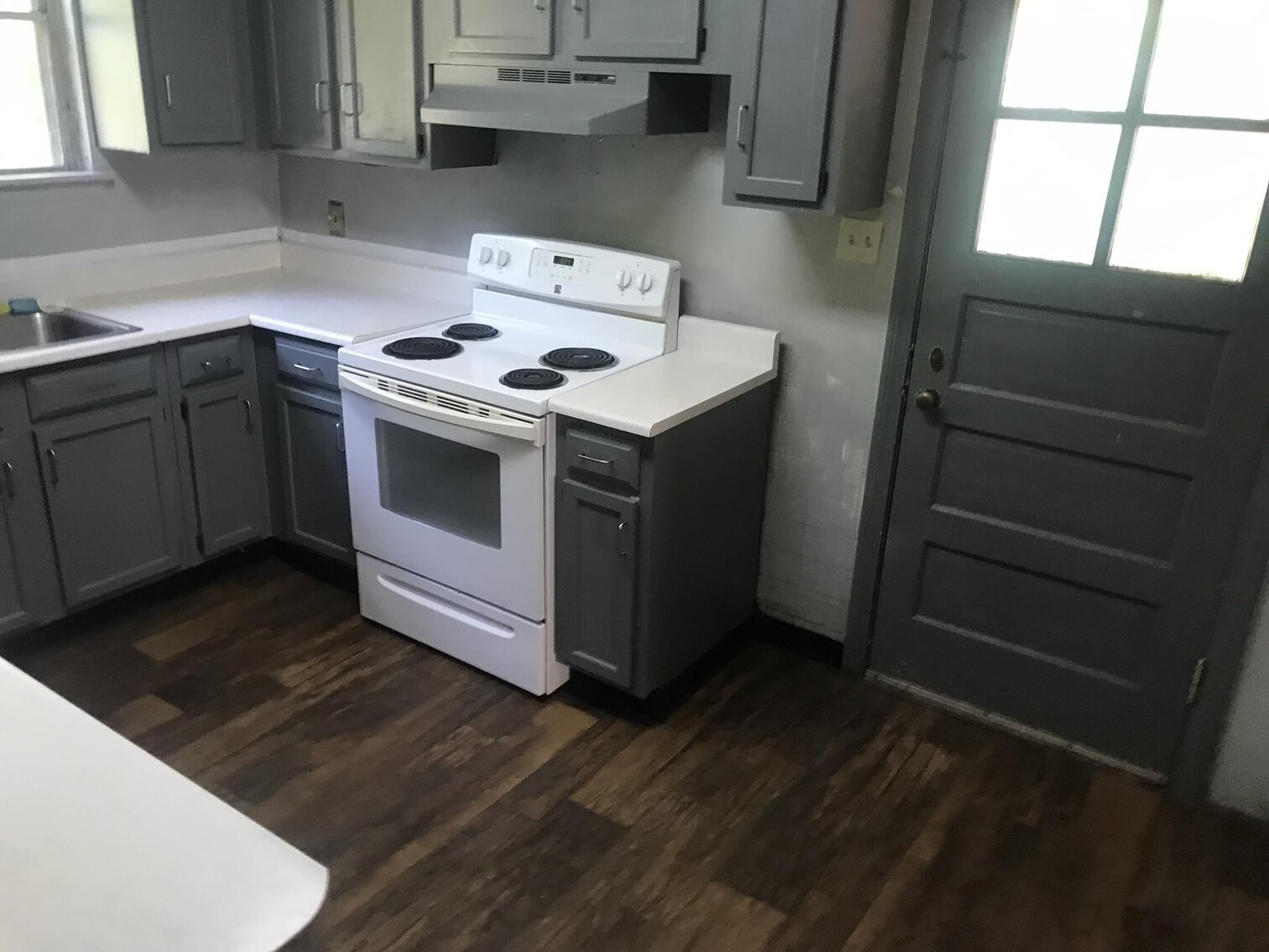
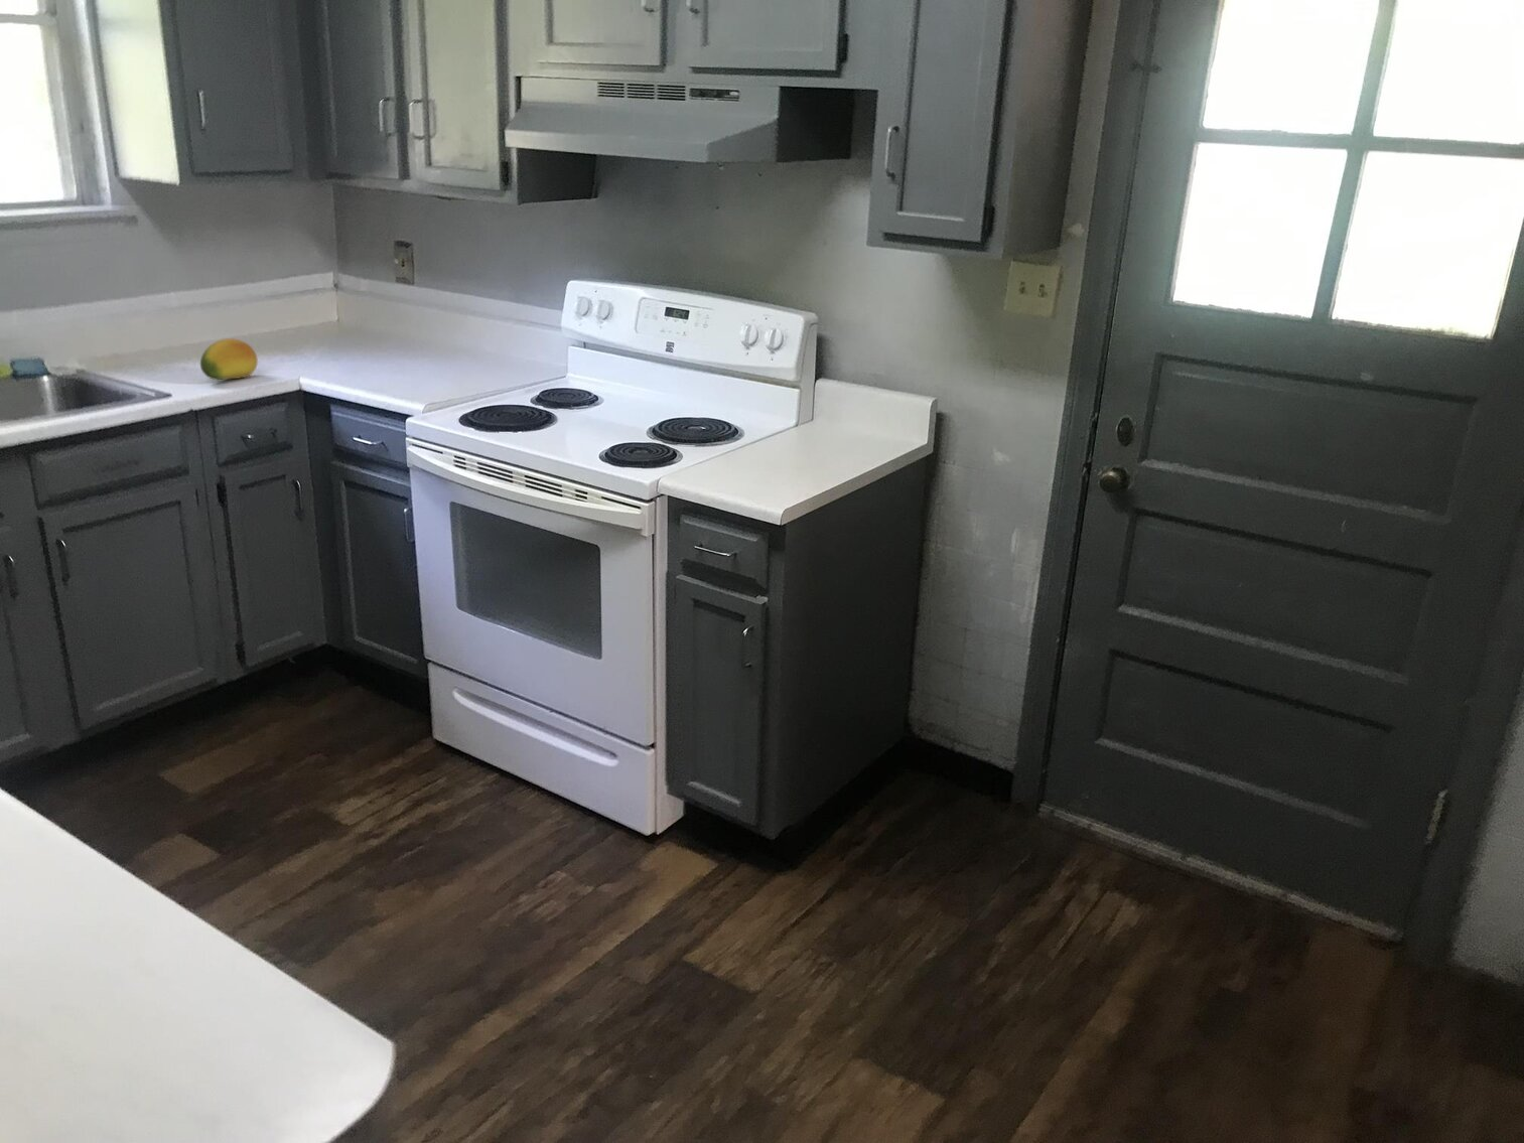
+ fruit (227, 359)
